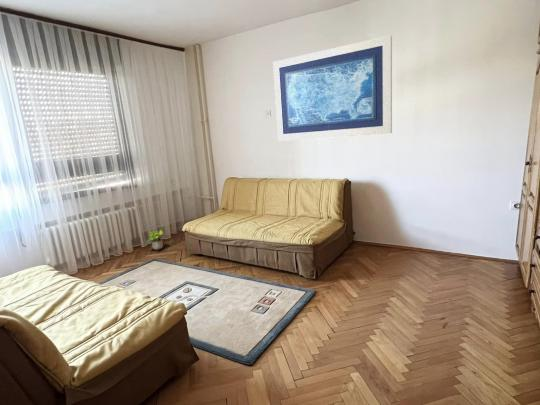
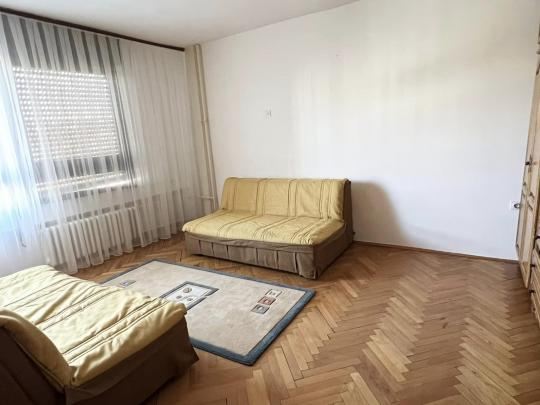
- wall art (328, 95)
- potted plant (155, 239)
